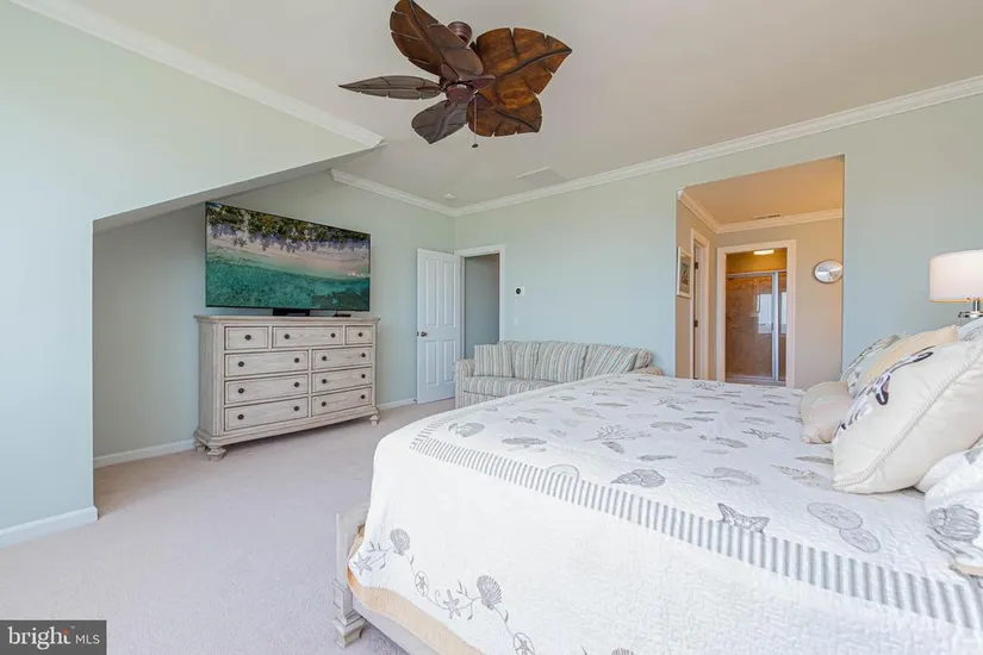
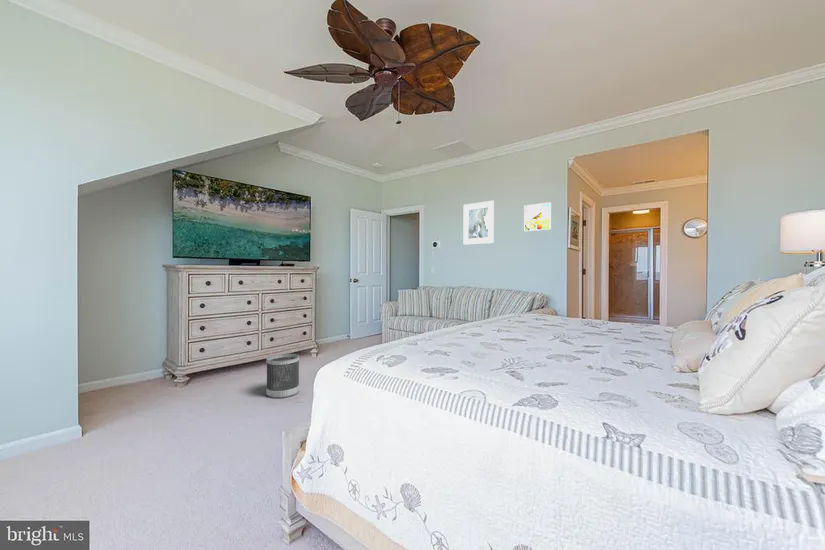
+ wastebasket (283, 374)
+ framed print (537, 217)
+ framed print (478, 223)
